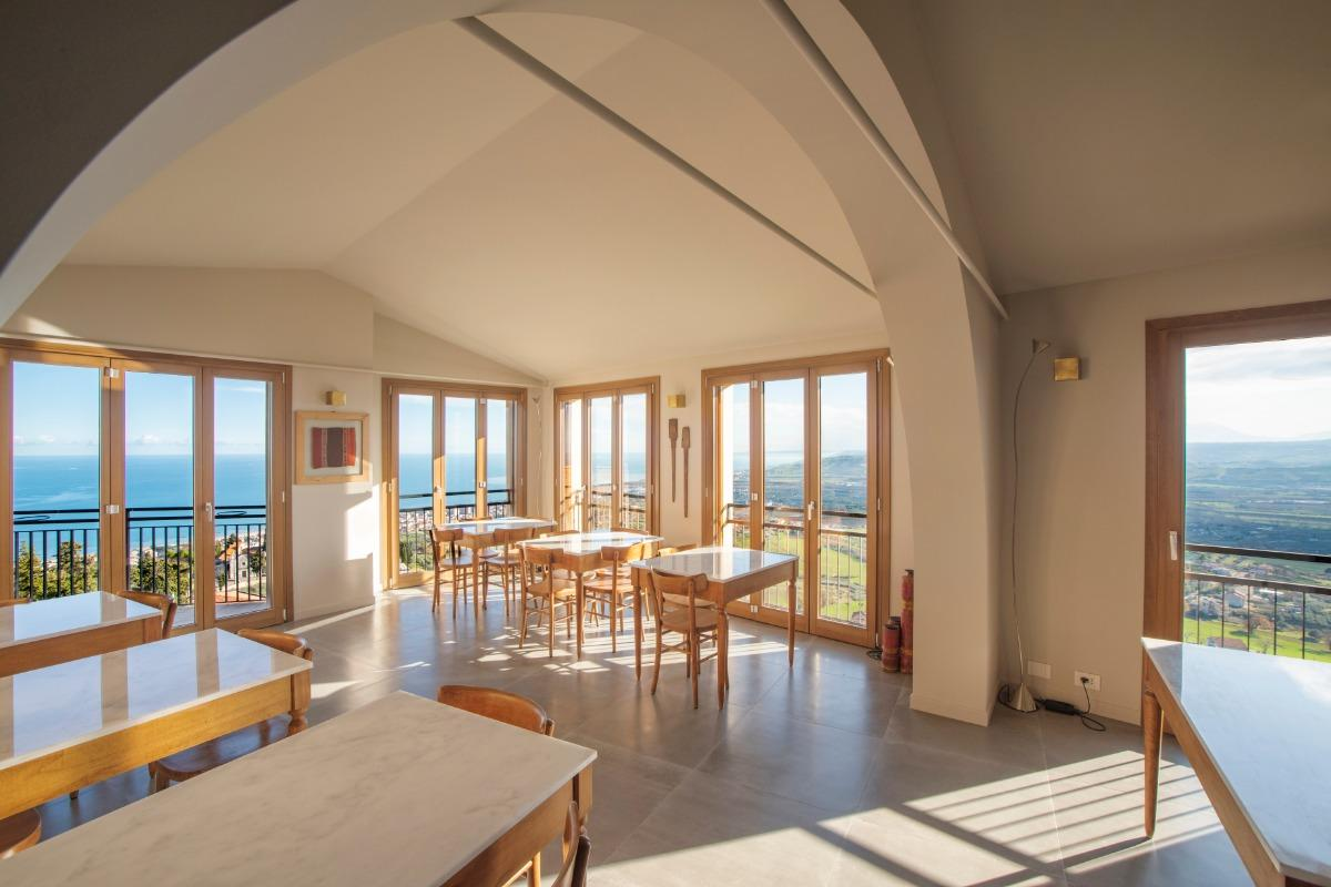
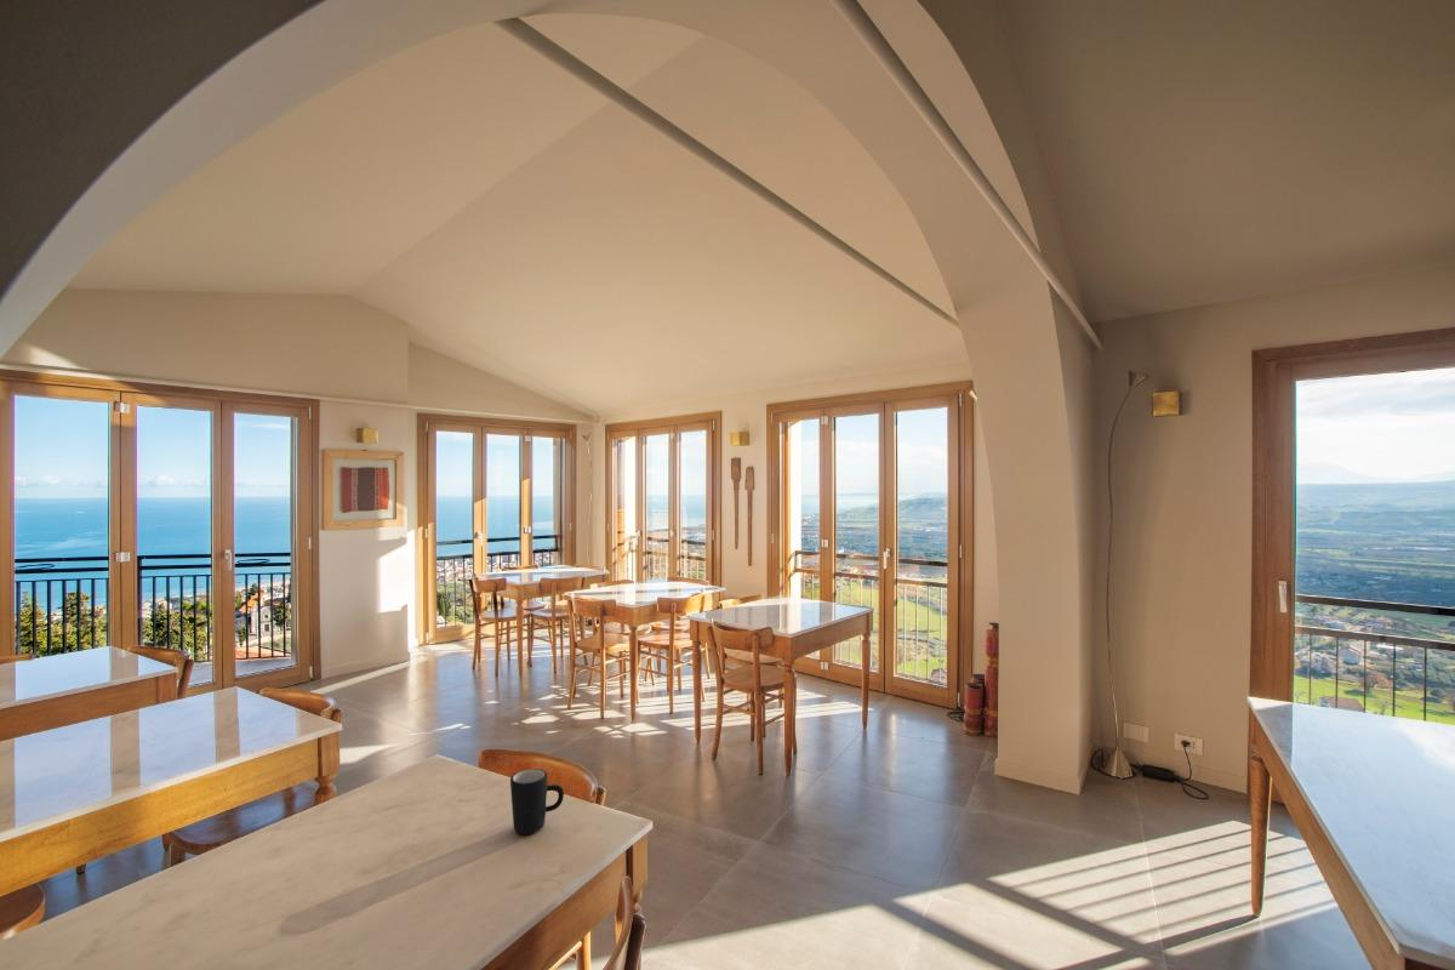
+ mug (537, 800)
